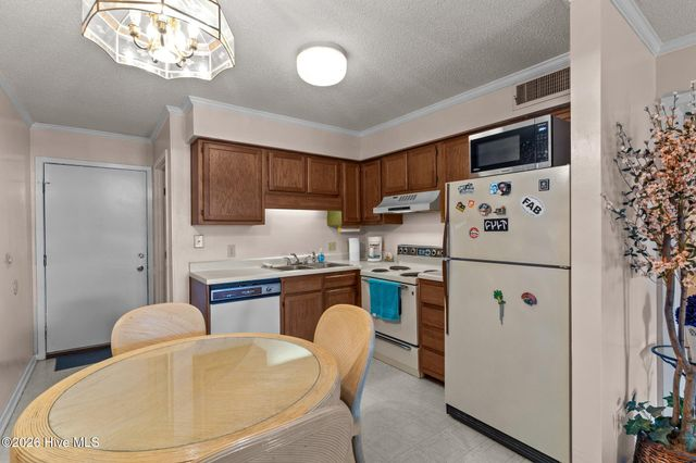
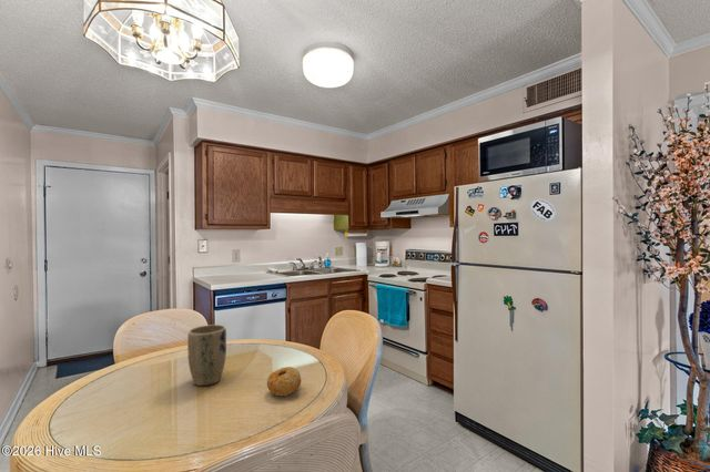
+ plant pot (207, 355)
+ fruit (284, 380)
